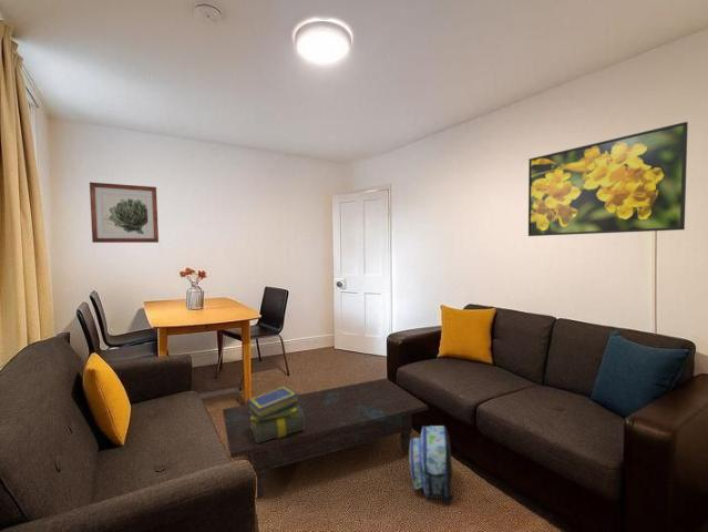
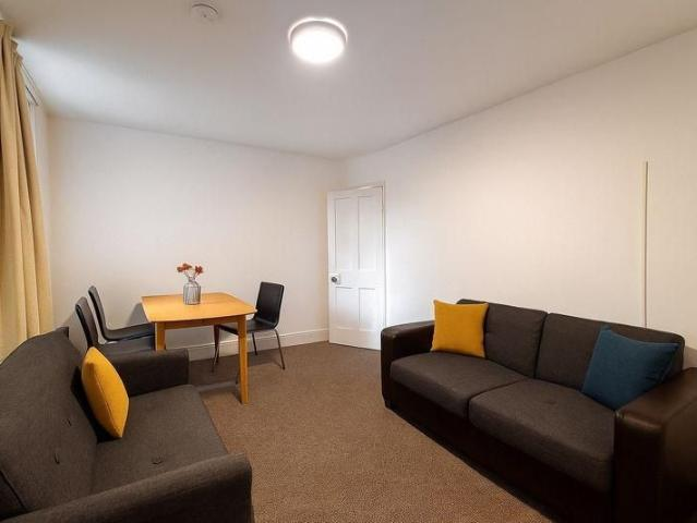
- wall art (125, 213)
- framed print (594, 188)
- stack of books (275, 411)
- backpack (430, 458)
- coffee table (326, 430)
